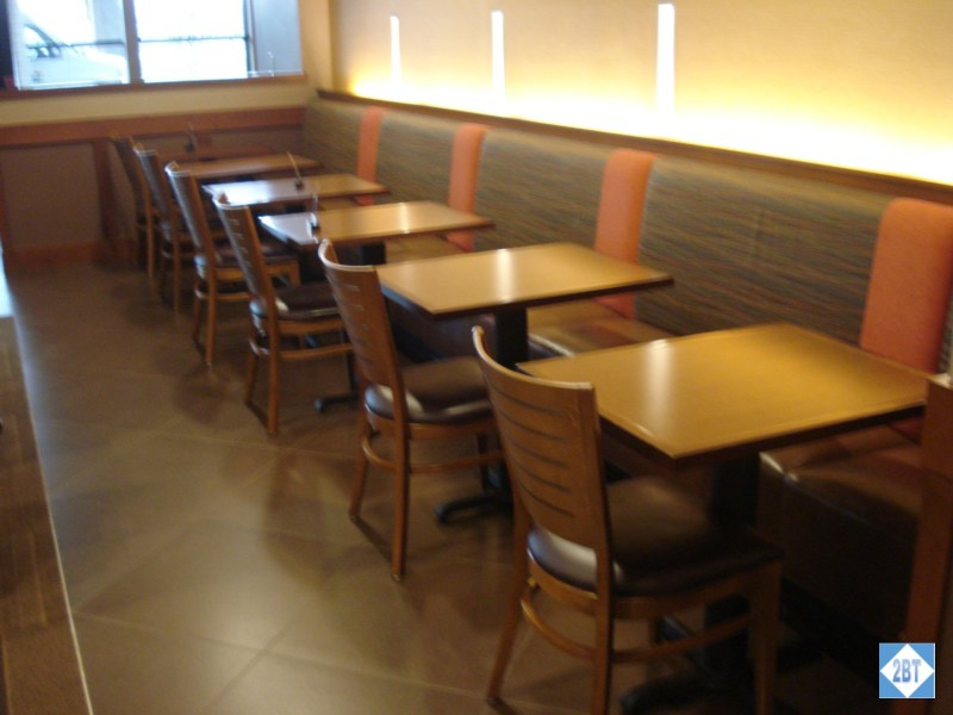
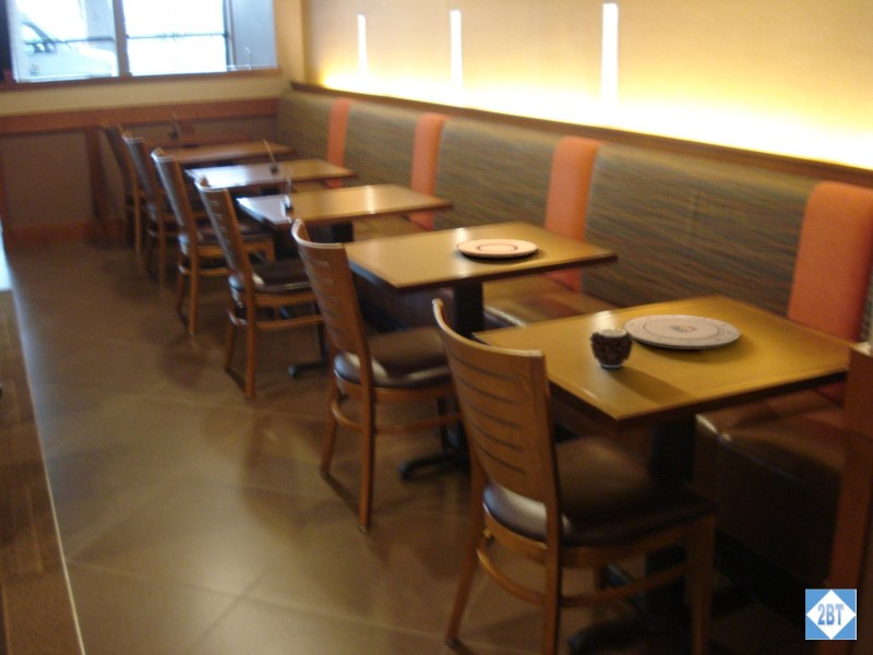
+ candle (611, 344)
+ plate (497, 248)
+ plate (680, 331)
